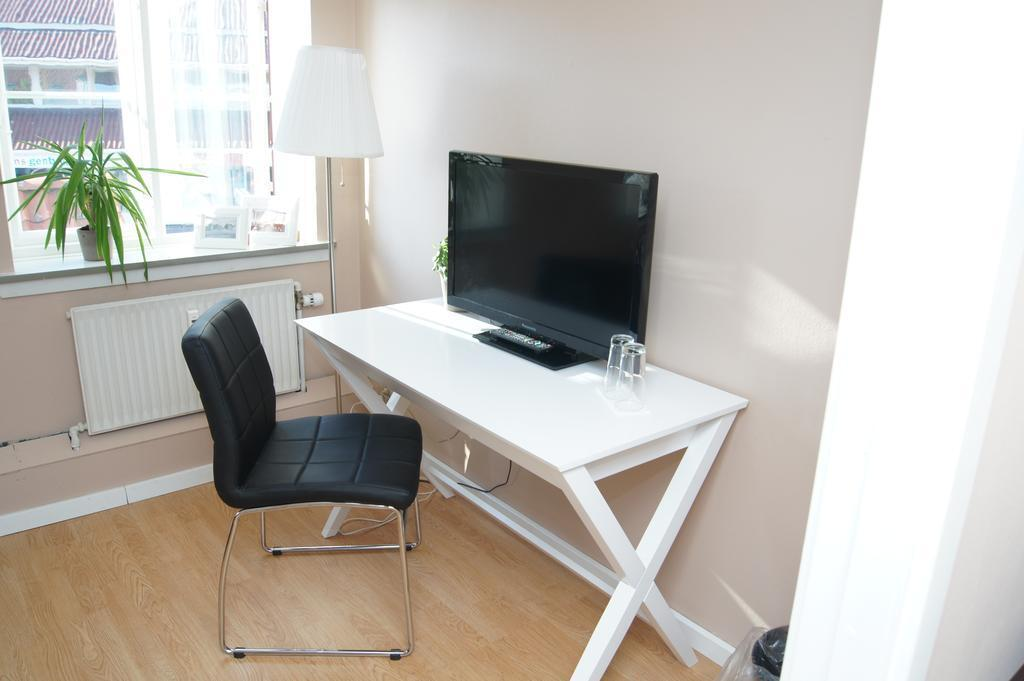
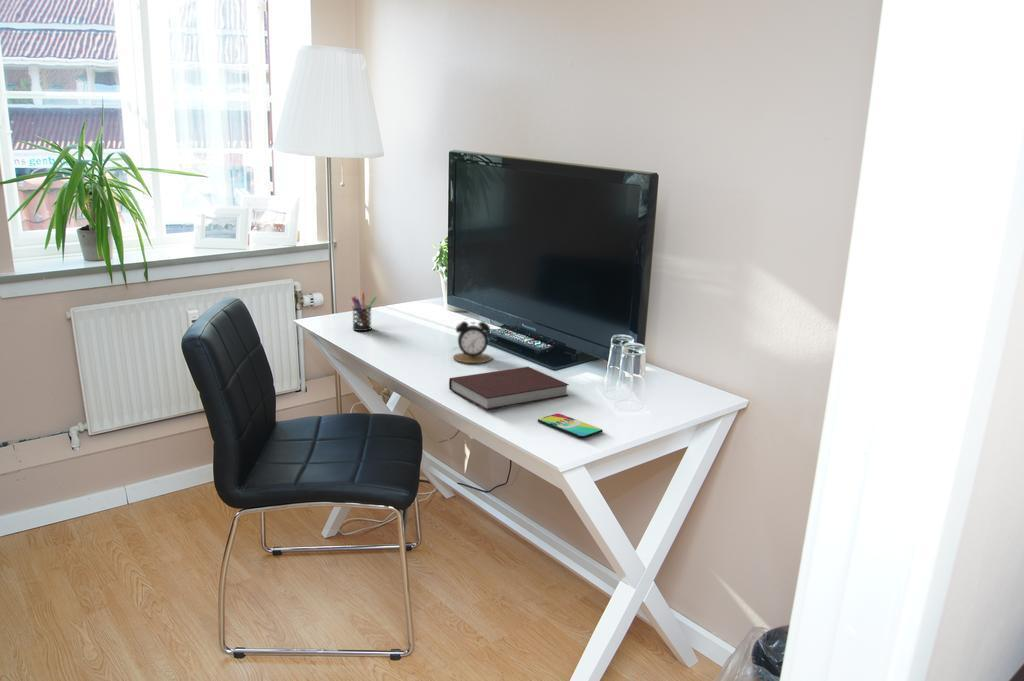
+ pen holder (364, 310)
+ notebook (508, 386)
+ alarm clock (472, 338)
+ smartphone (569, 425)
